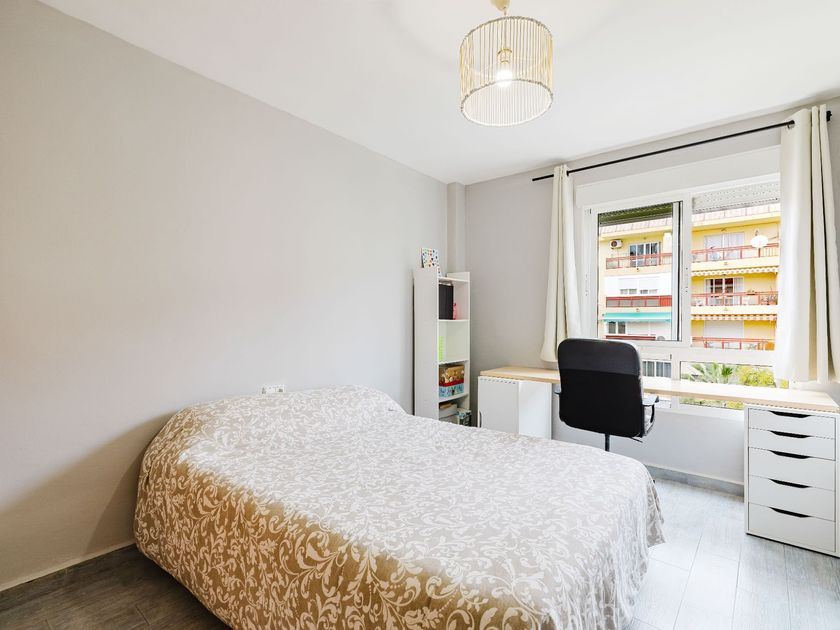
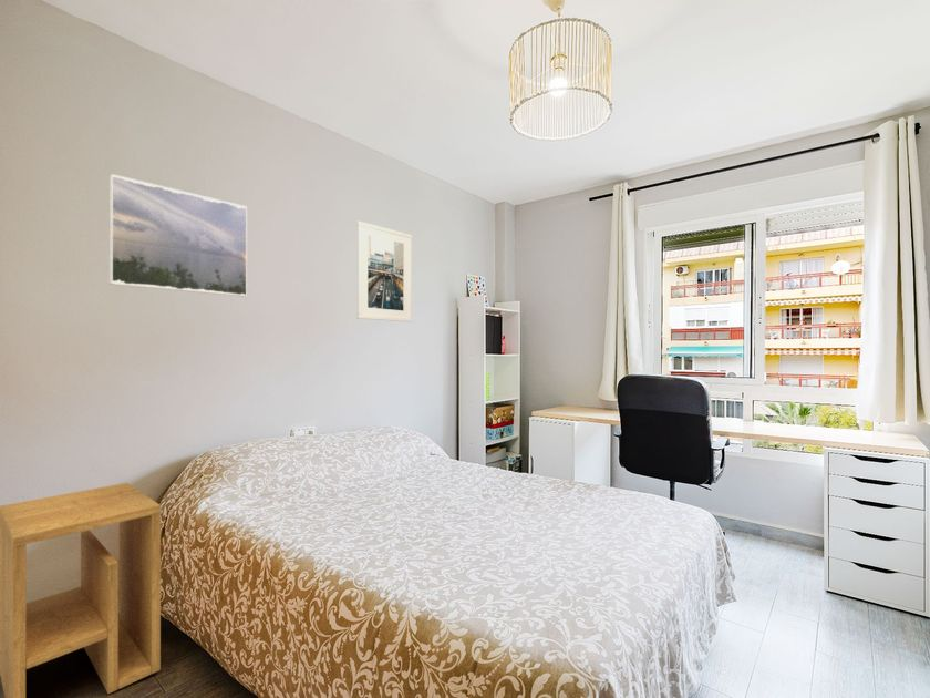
+ side table (80, 587)
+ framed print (184, 242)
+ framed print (385, 274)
